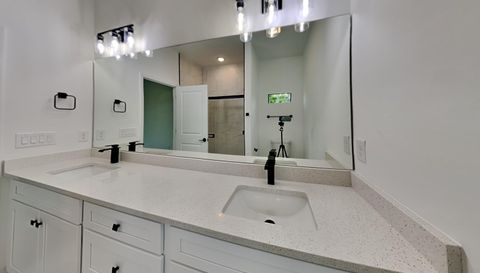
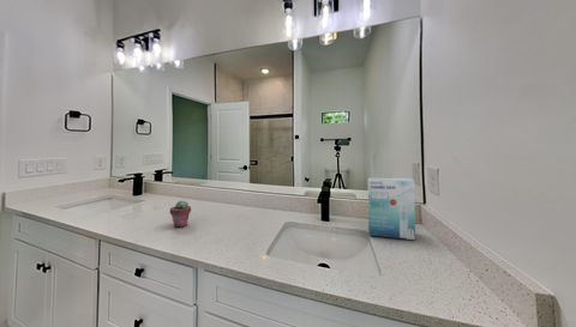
+ toothbrush box (390, 206)
+ potted succulent (180, 212)
